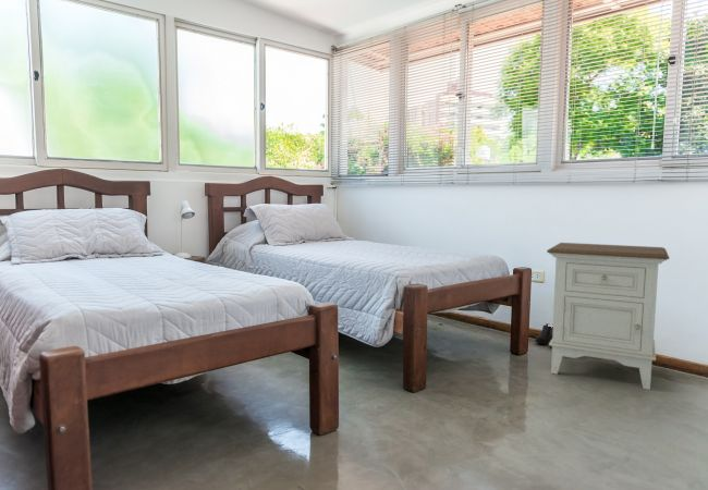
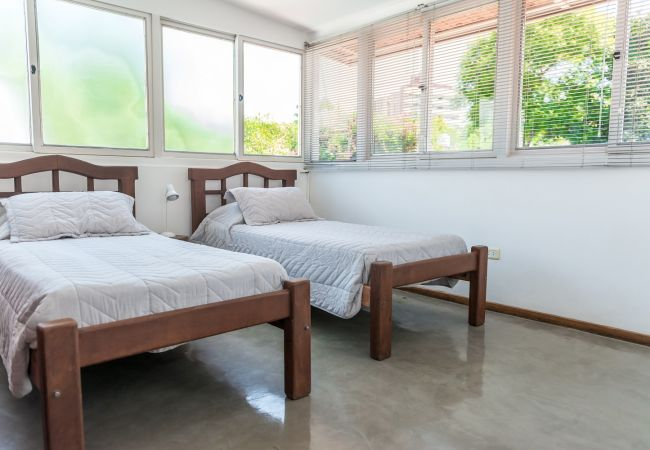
- boots (552, 332)
- nightstand (603, 310)
